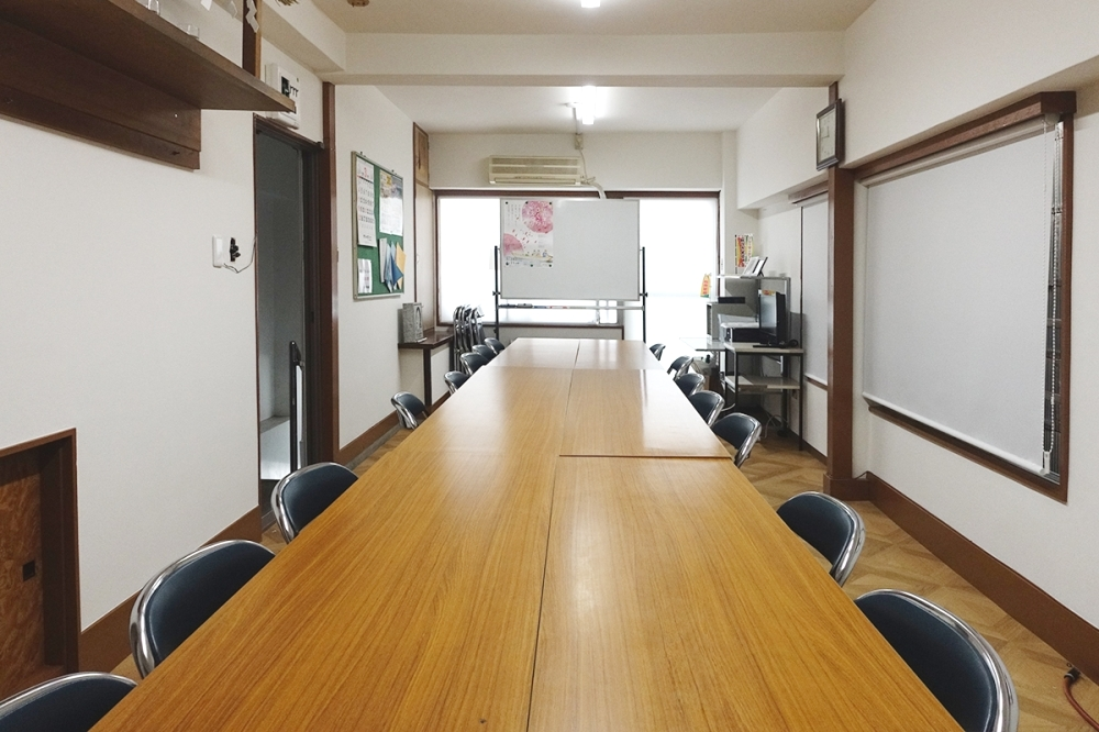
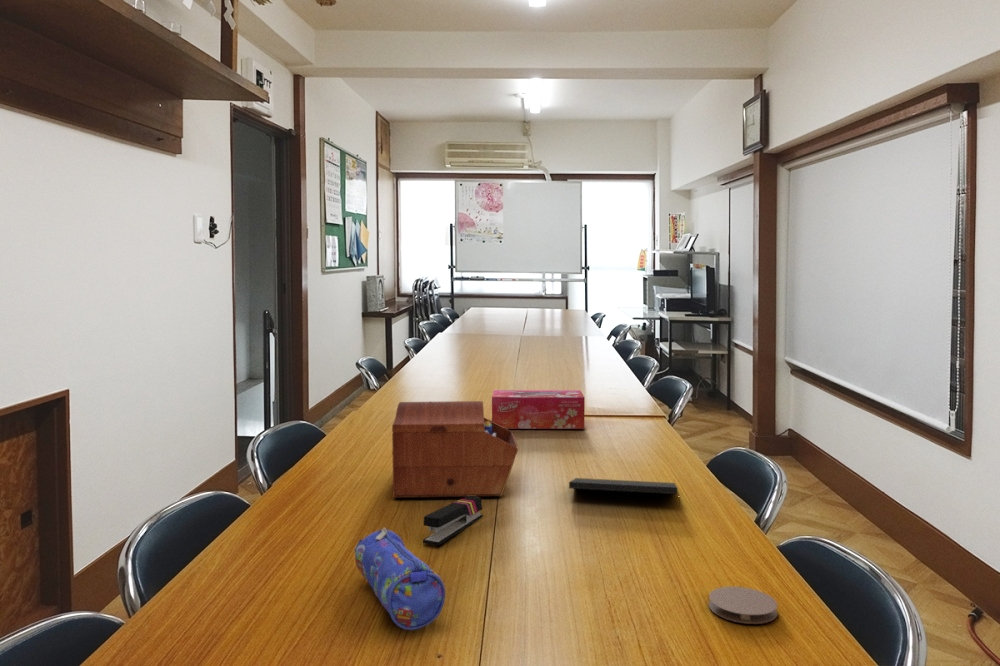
+ sewing box (456, 446)
+ tissue box (537, 408)
+ stapler (454, 516)
+ coaster (742, 604)
+ pencil case (397, 573)
+ notepad (623, 485)
